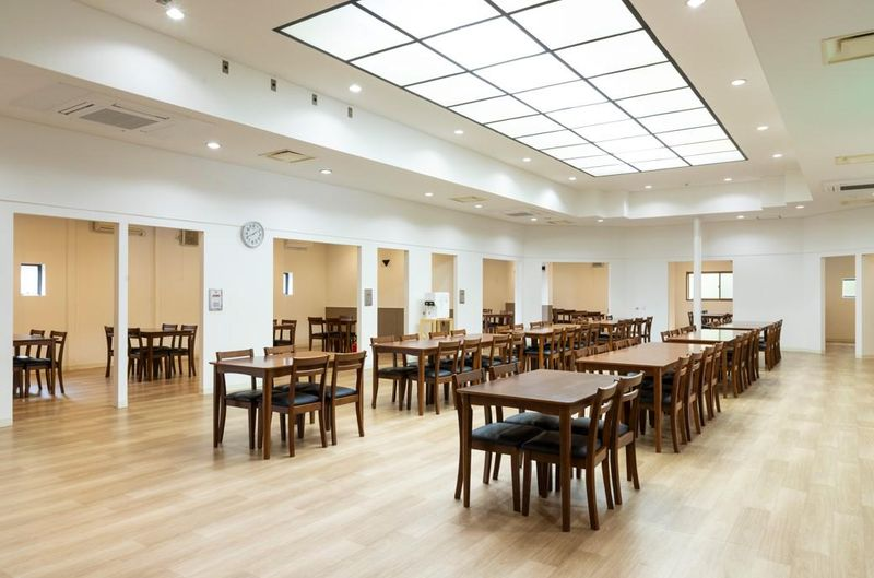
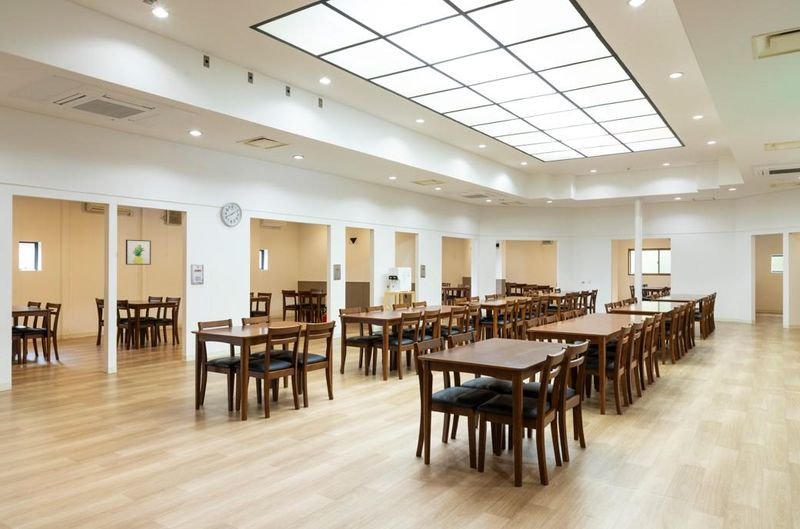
+ wall art (138, 252)
